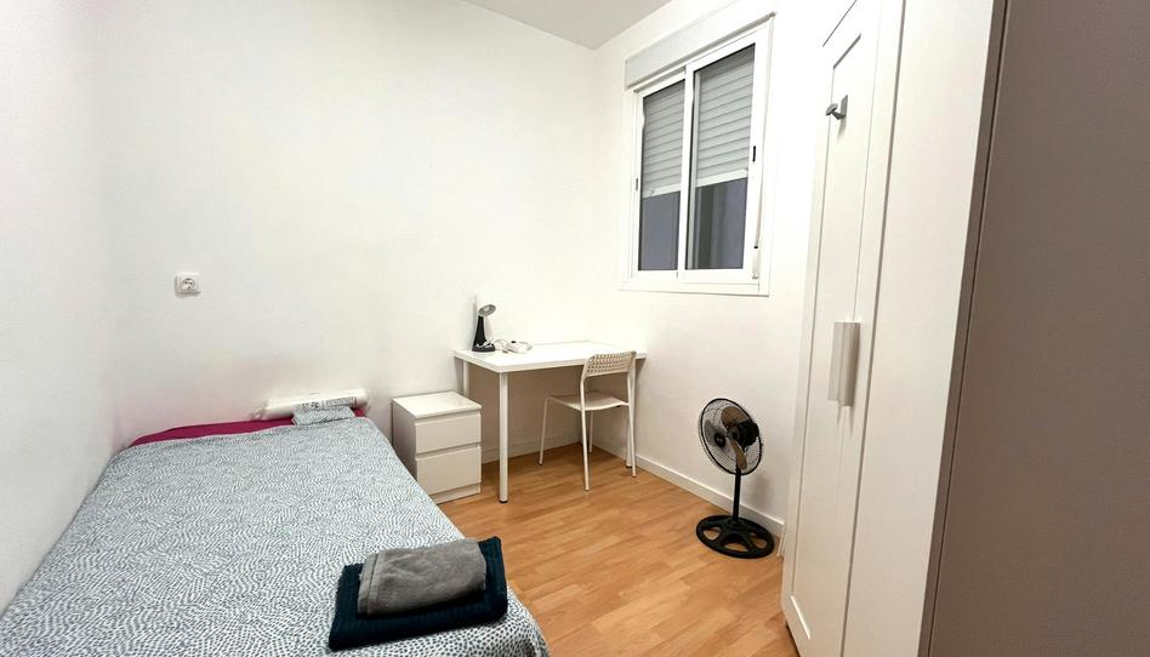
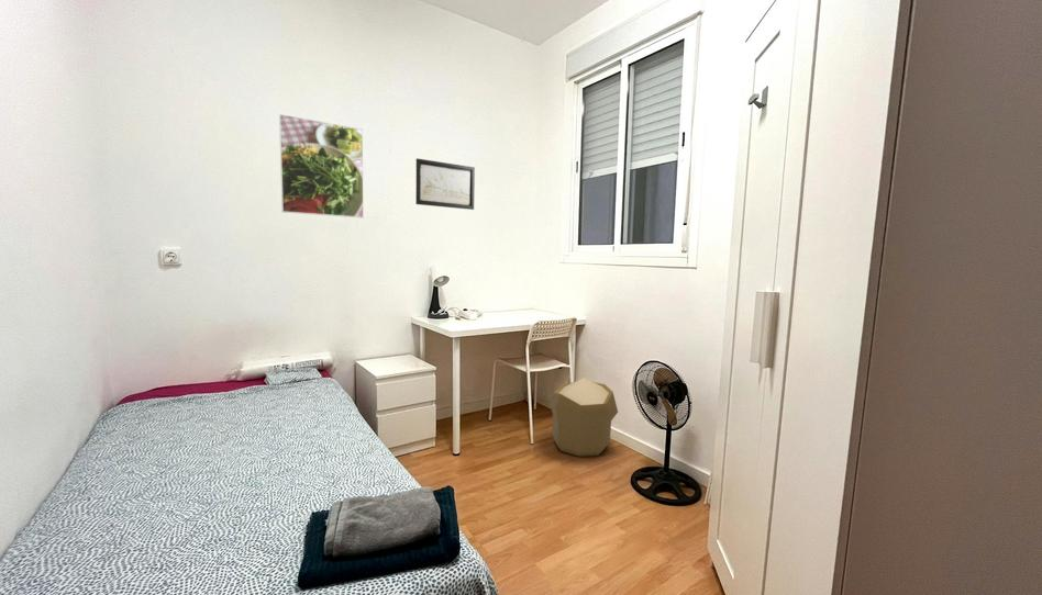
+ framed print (323, 169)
+ pouf (581, 412)
+ wall art (446, 184)
